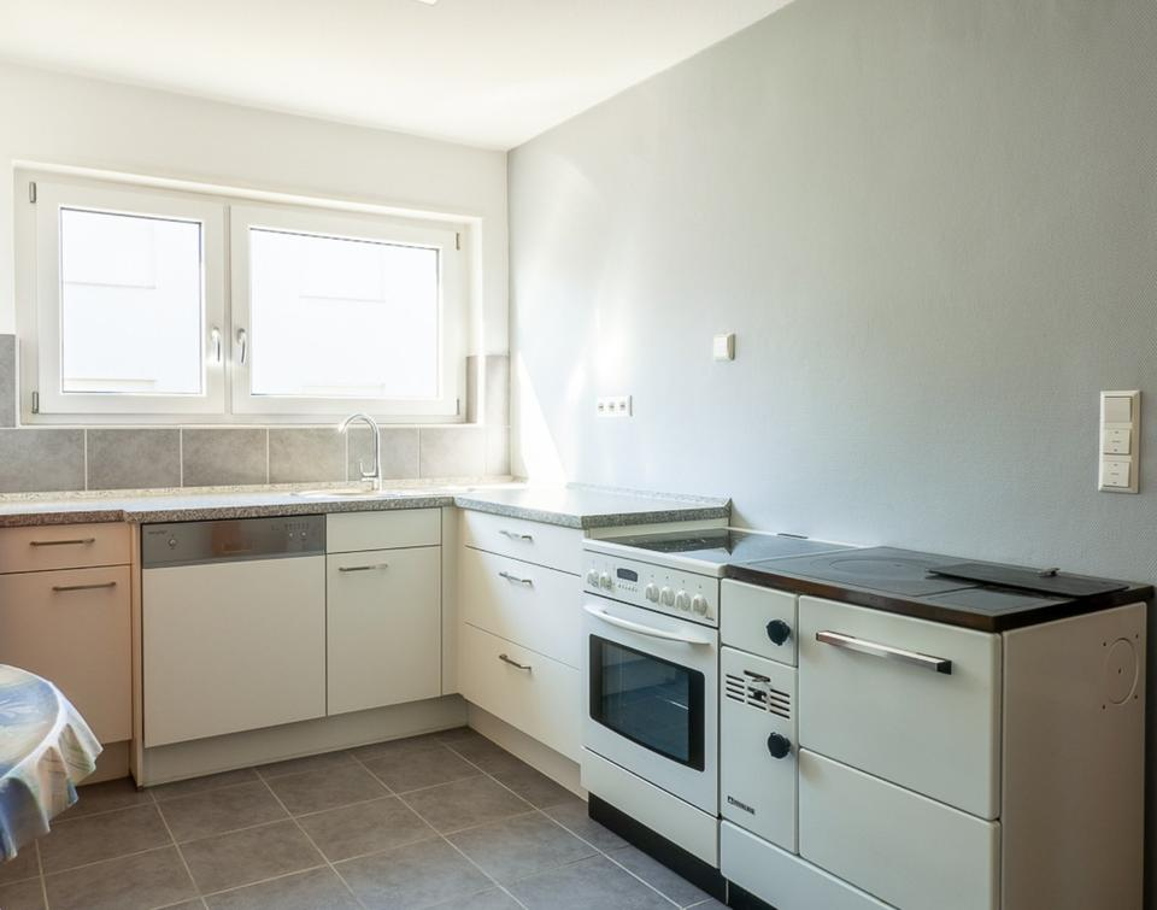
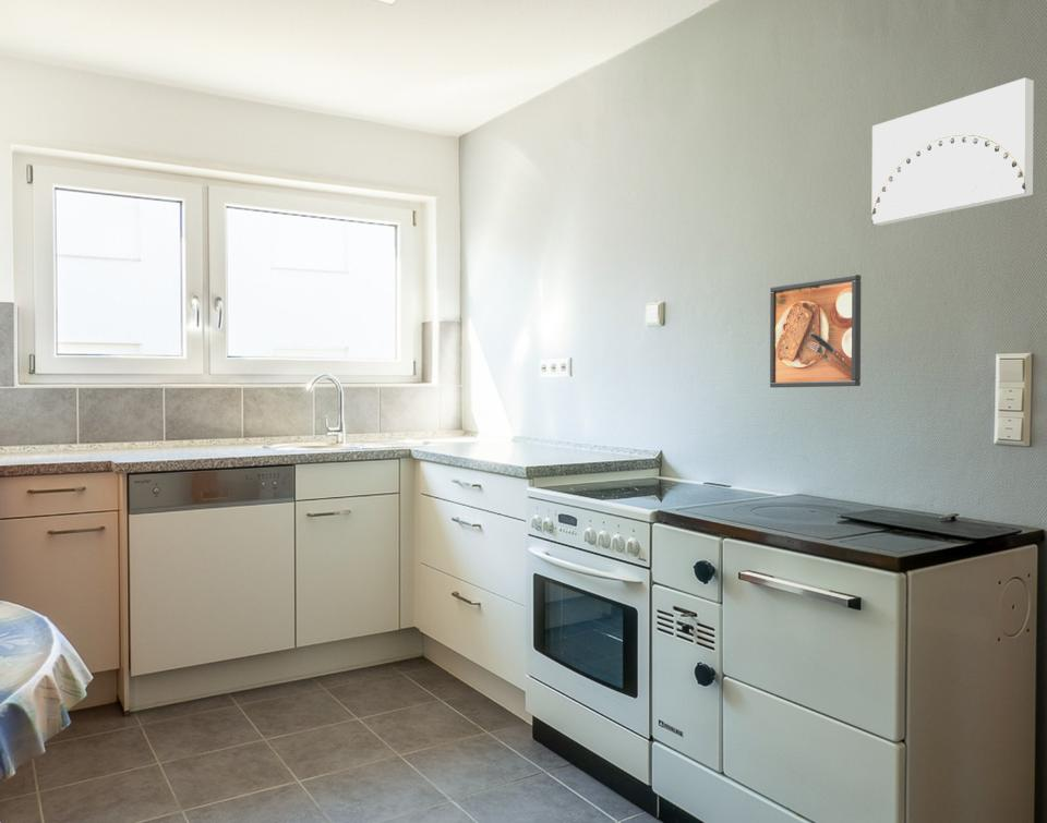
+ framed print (813, 334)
+ wall art (946, 157)
